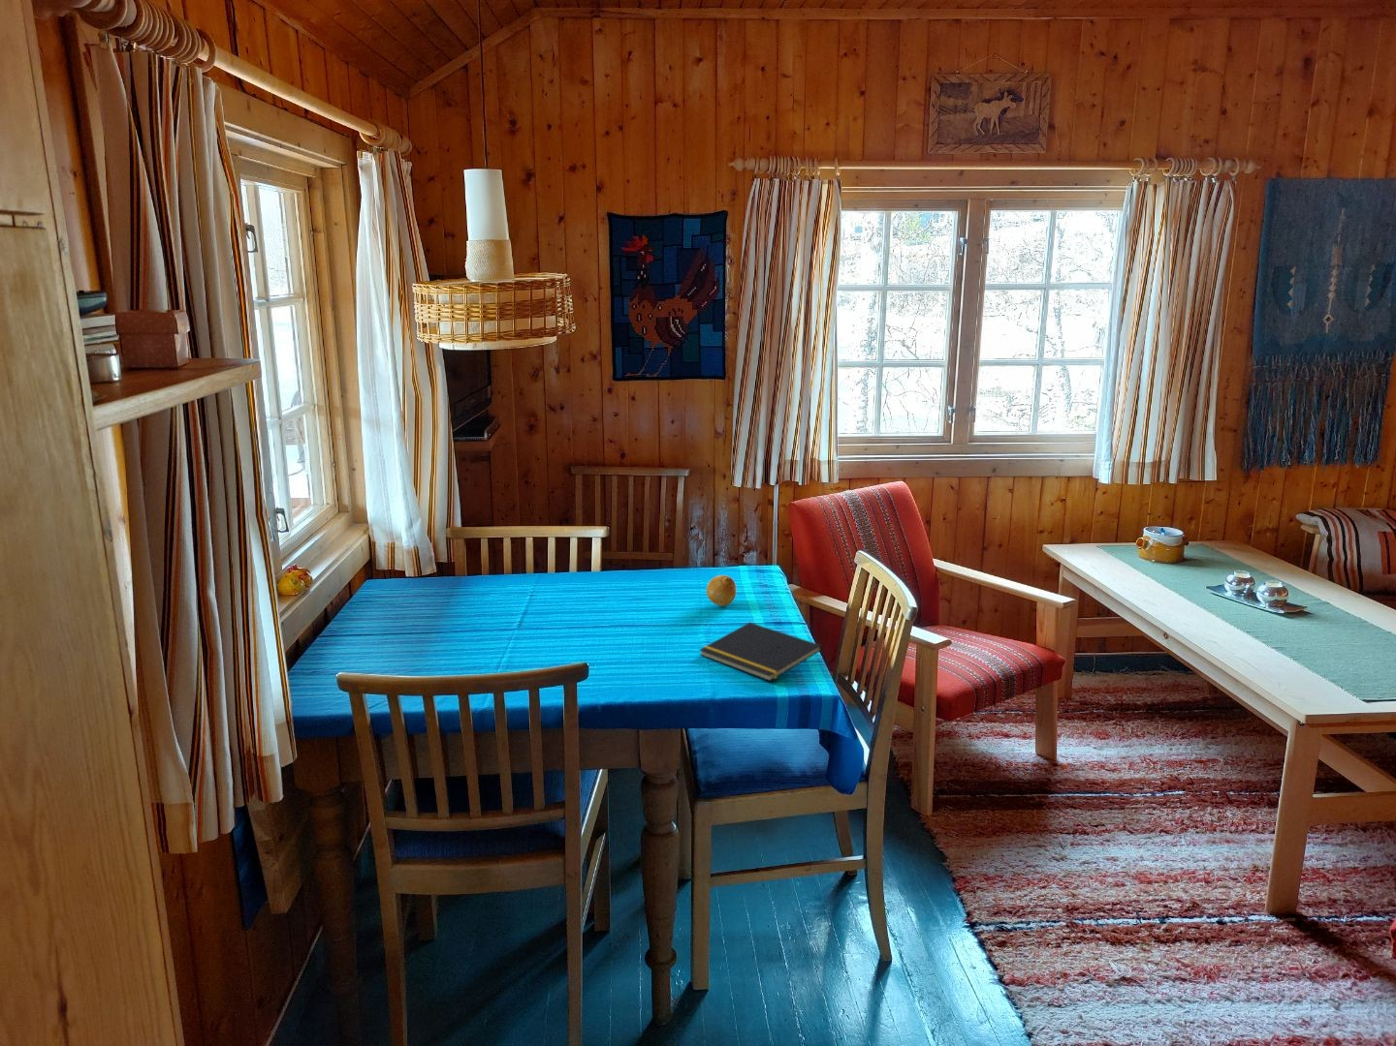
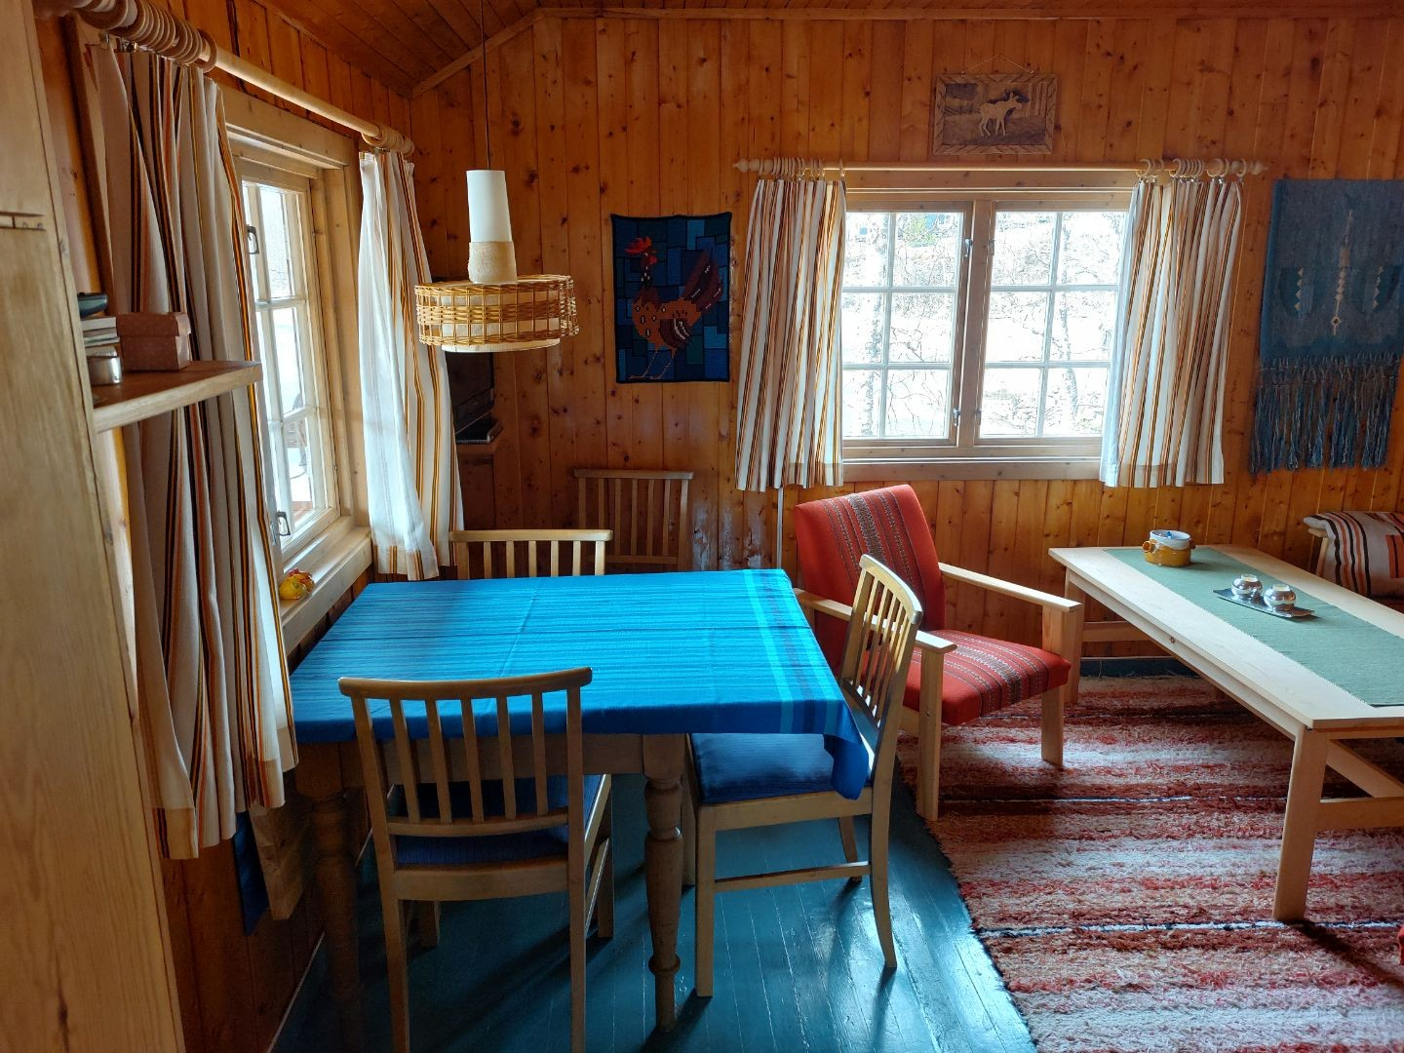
- fruit (721, 590)
- notepad (760, 649)
